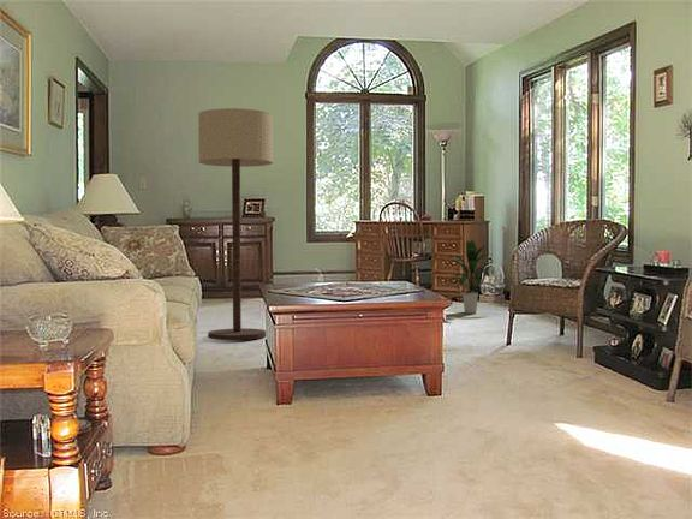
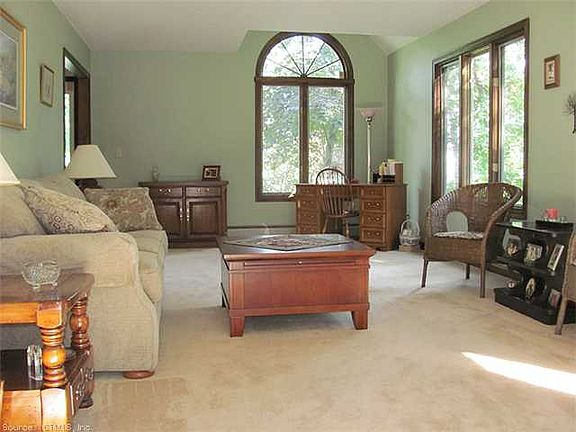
- floor lamp (235, 226)
- indoor plant (472, 276)
